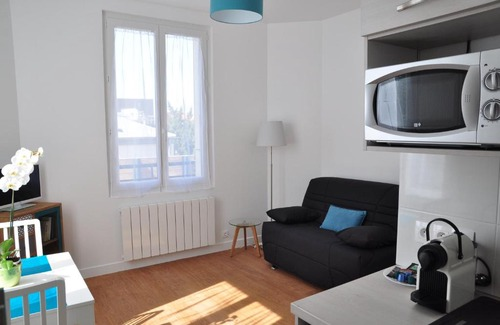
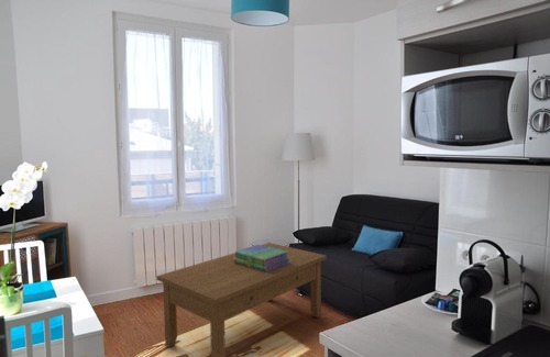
+ coffee table (249, 297)
+ stack of books (261, 256)
